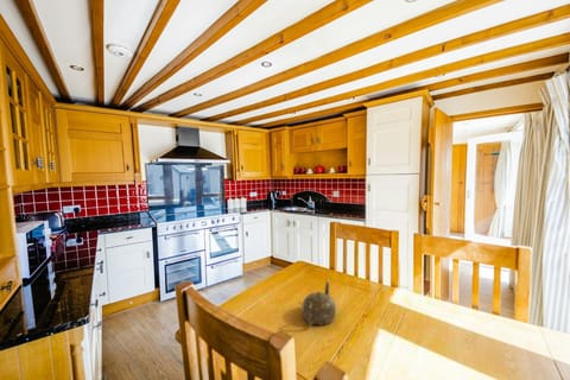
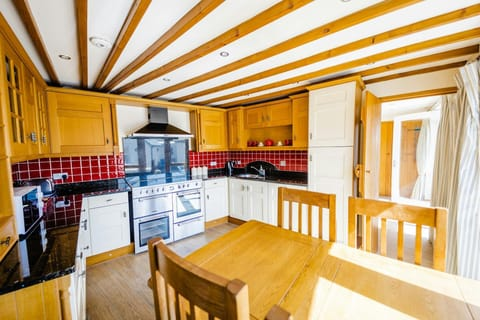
- teapot (319, 302)
